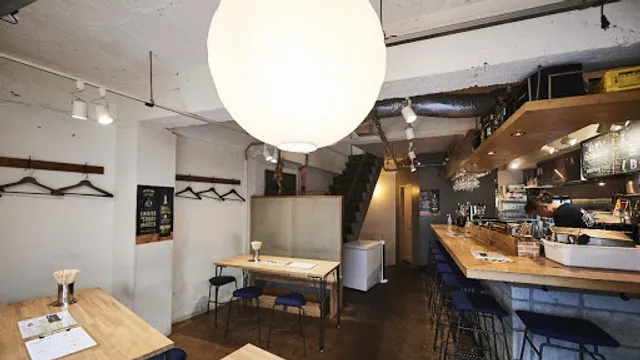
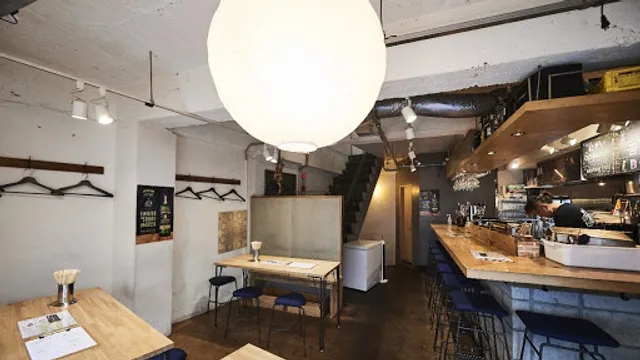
+ wall art (233, 230)
